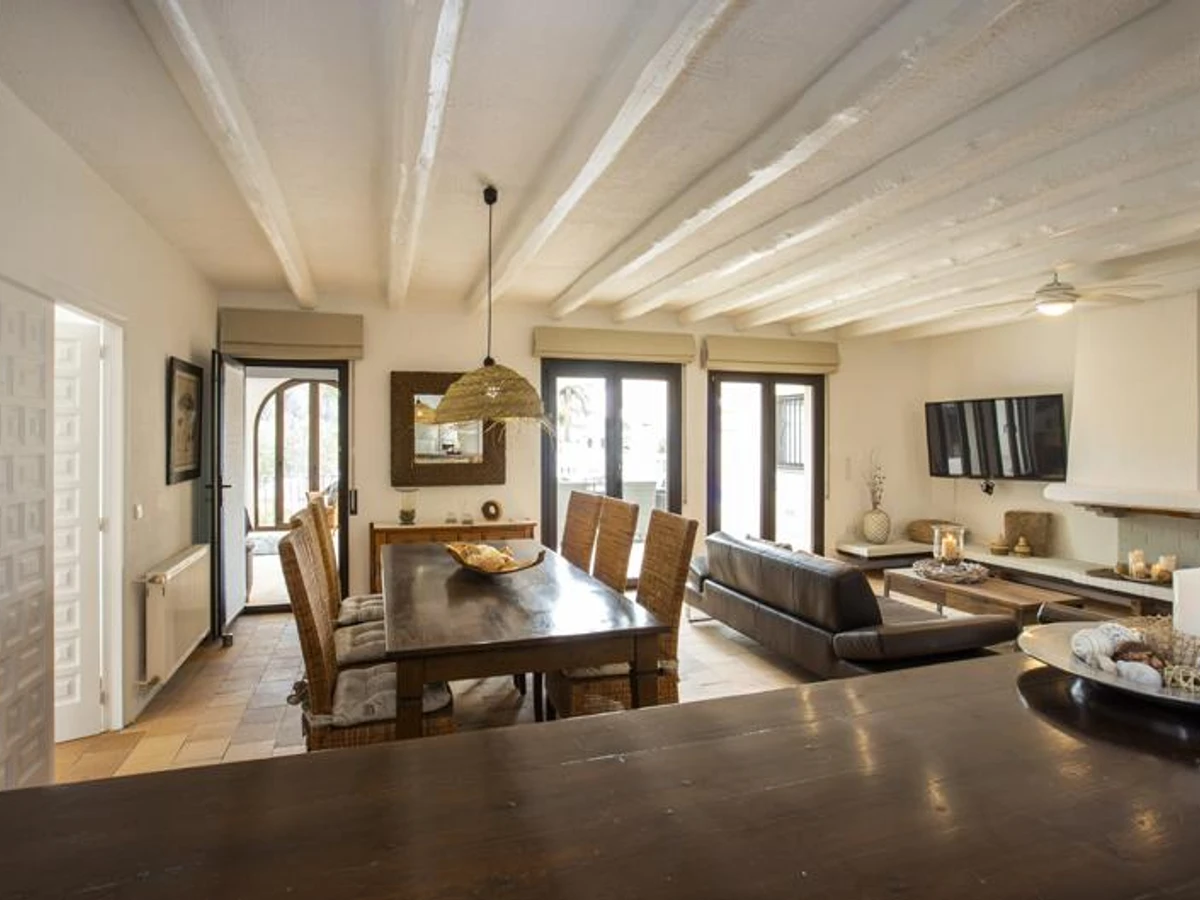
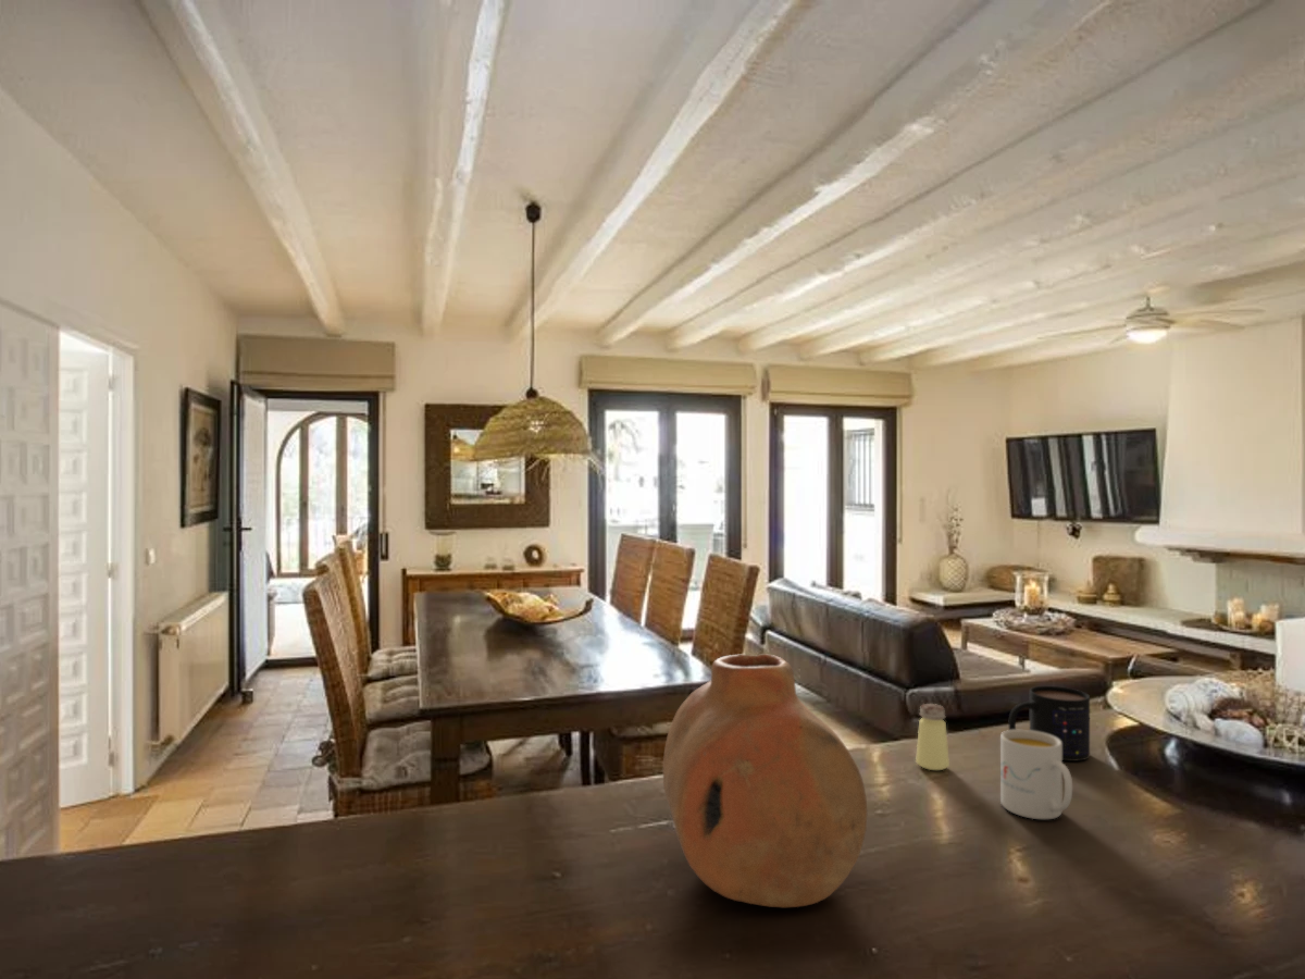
+ mug (1046, 722)
+ vase (753, 763)
+ saltshaker (932, 735)
+ mug (1039, 777)
